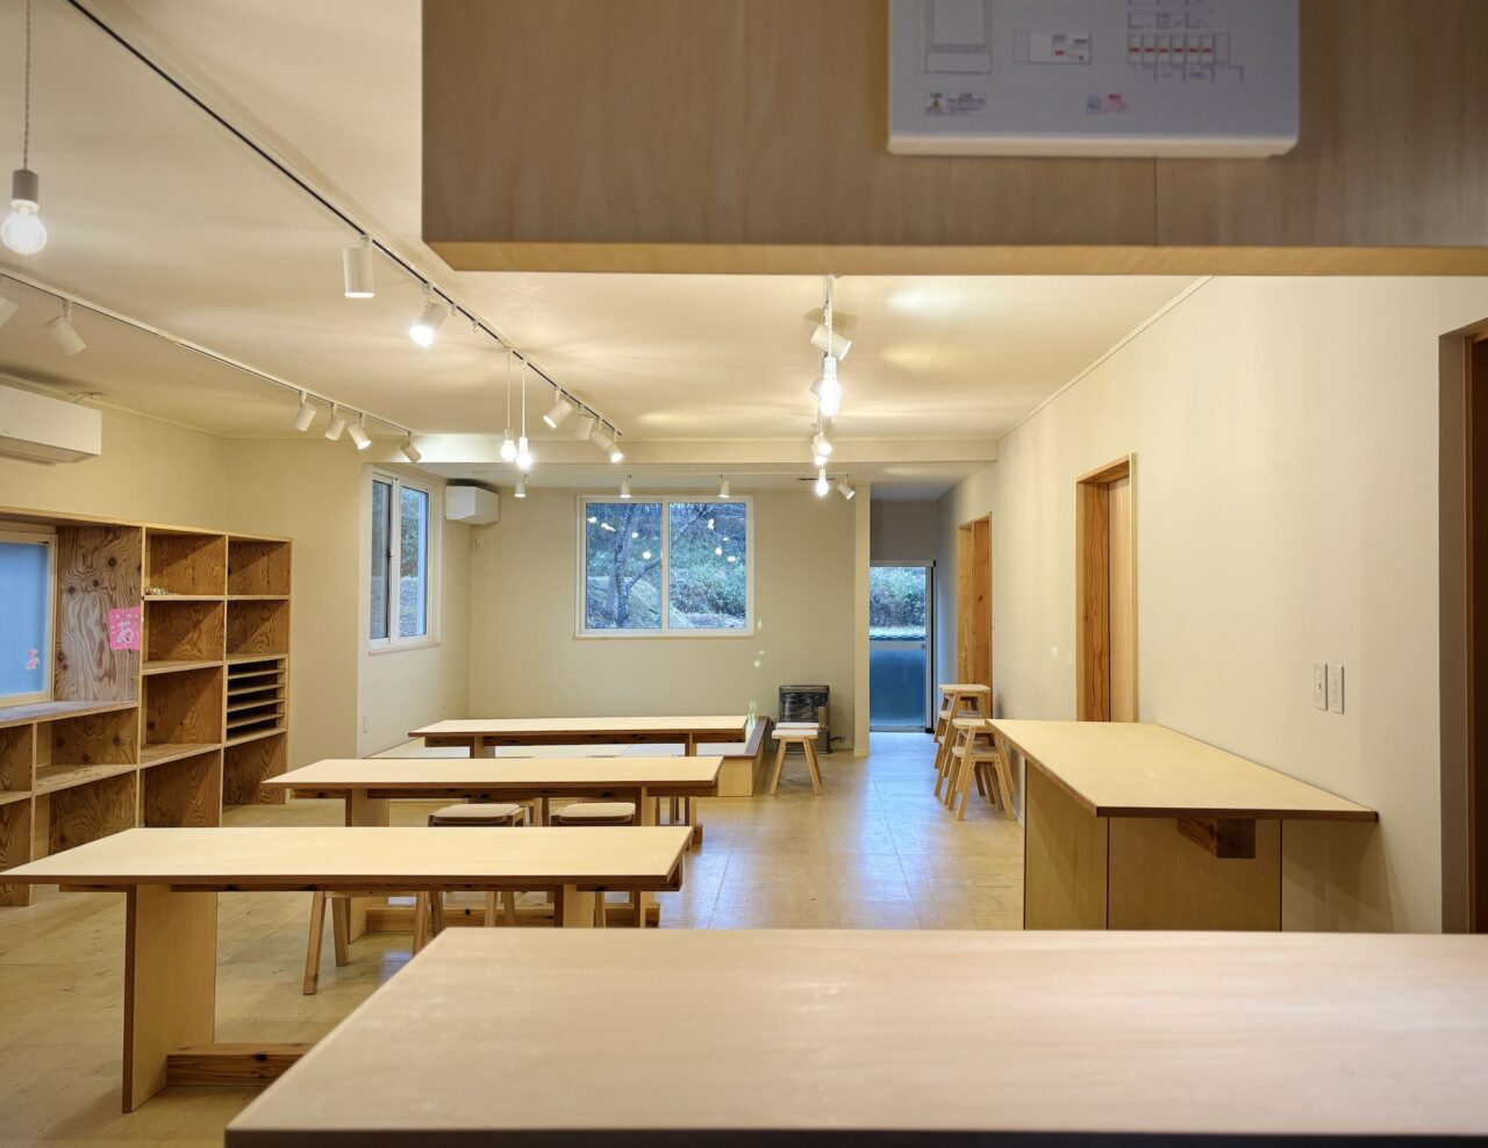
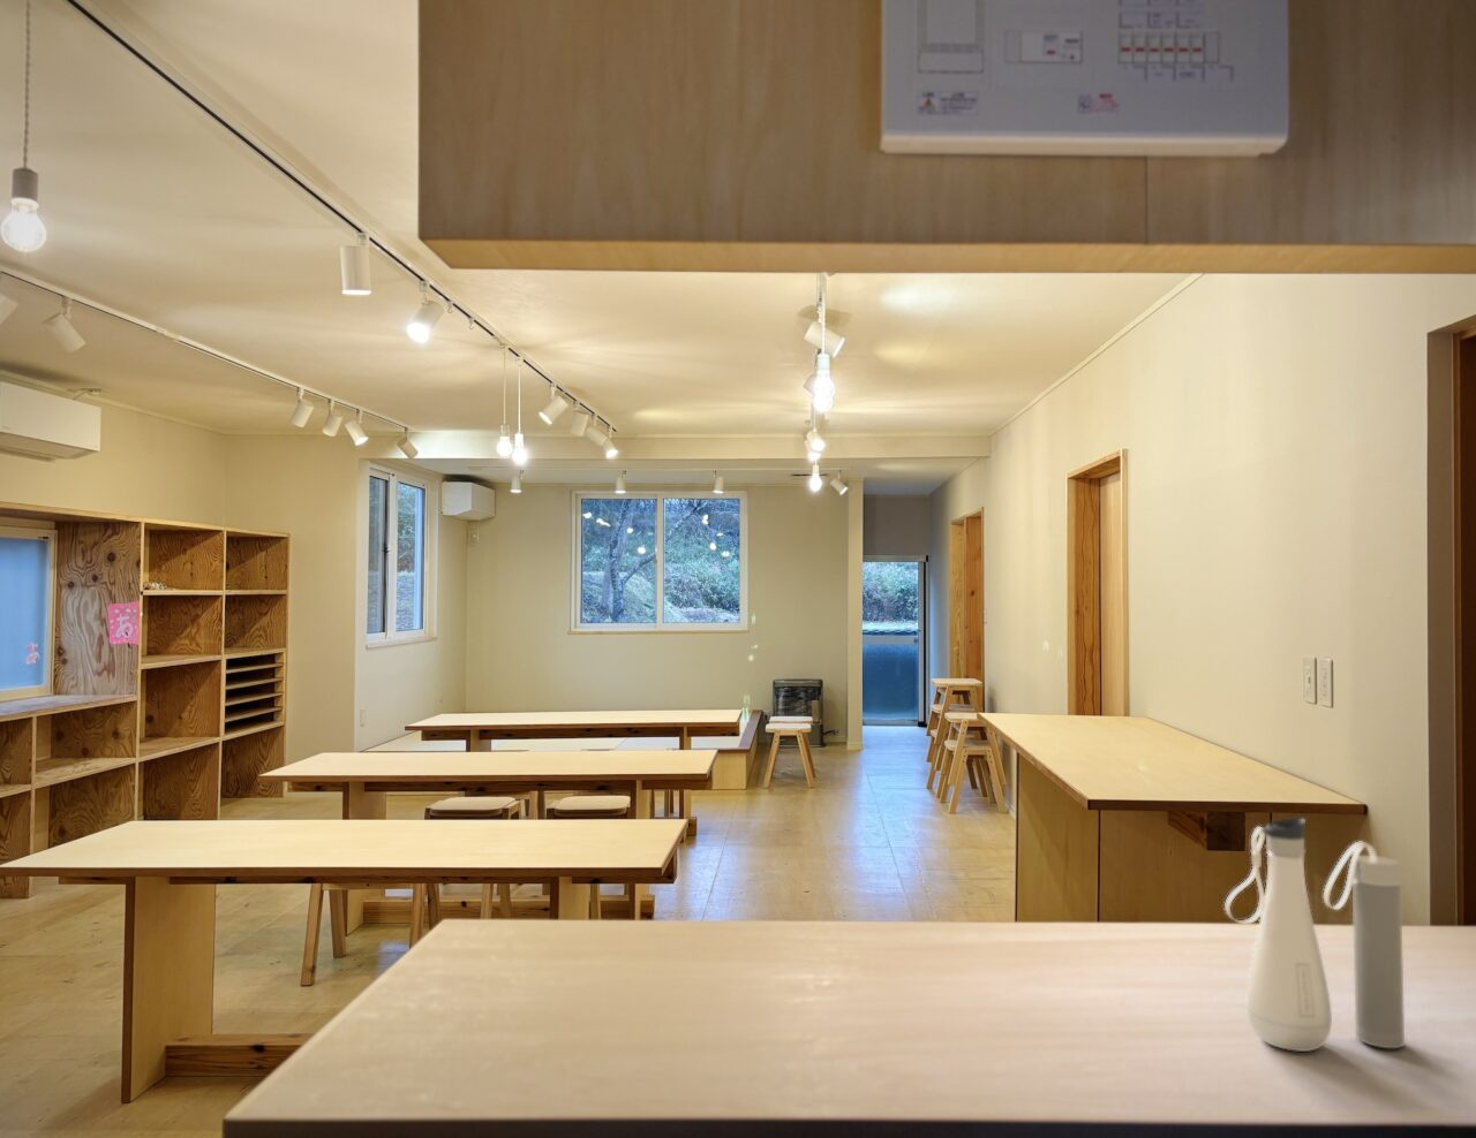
+ water bottle (1312, 930)
